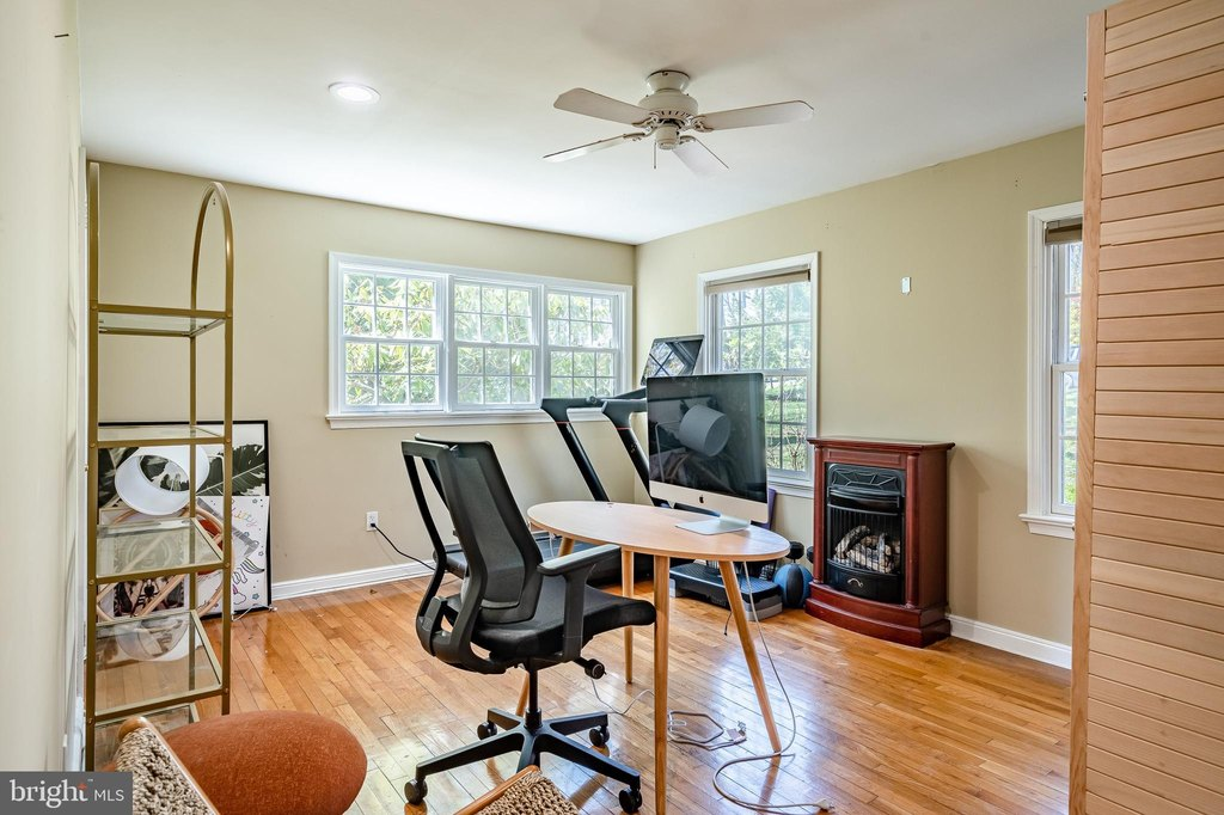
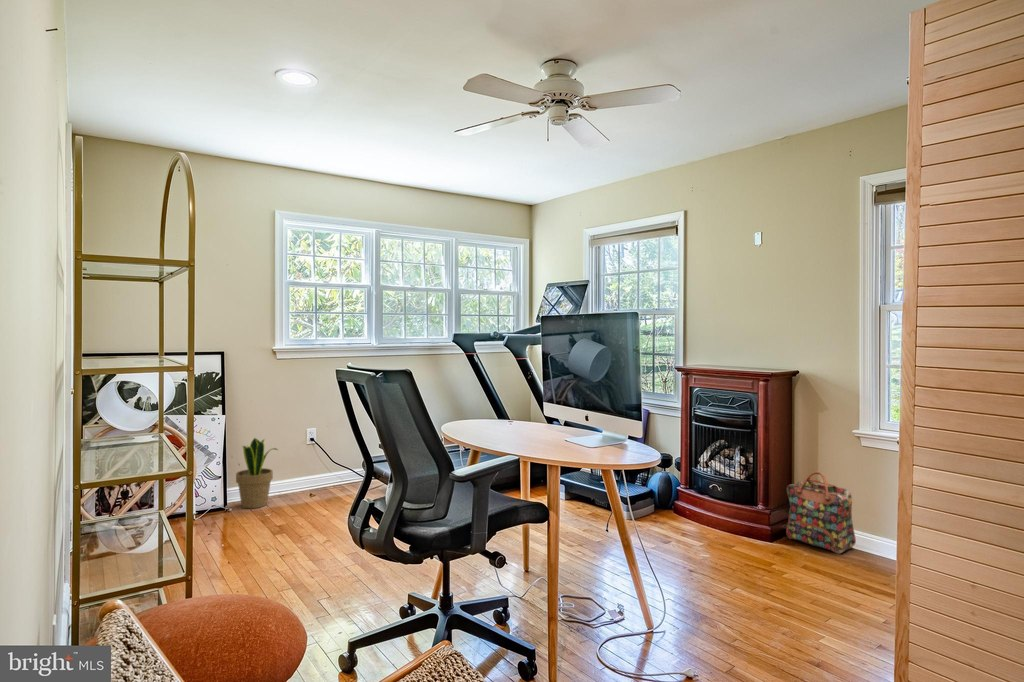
+ backpack (818, 506)
+ potted plant (257, 471)
